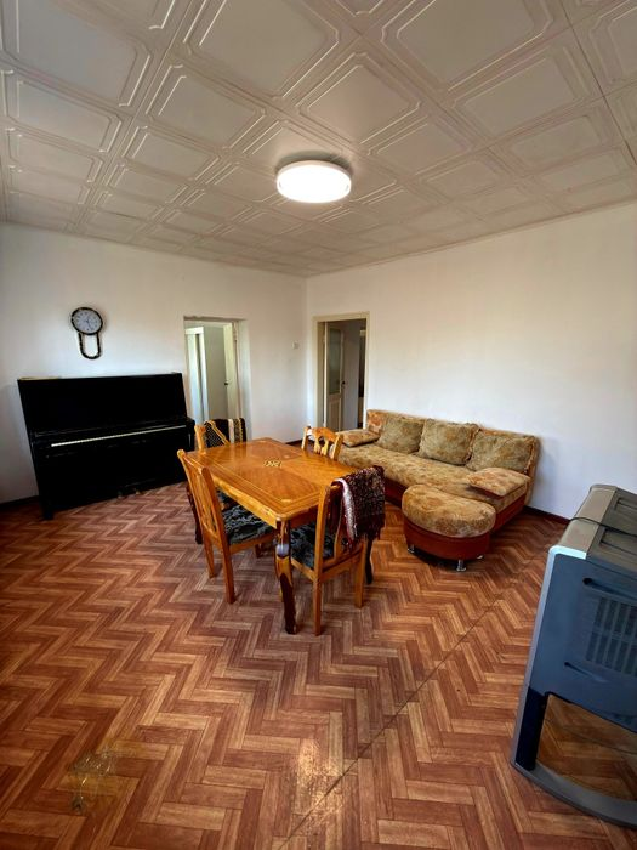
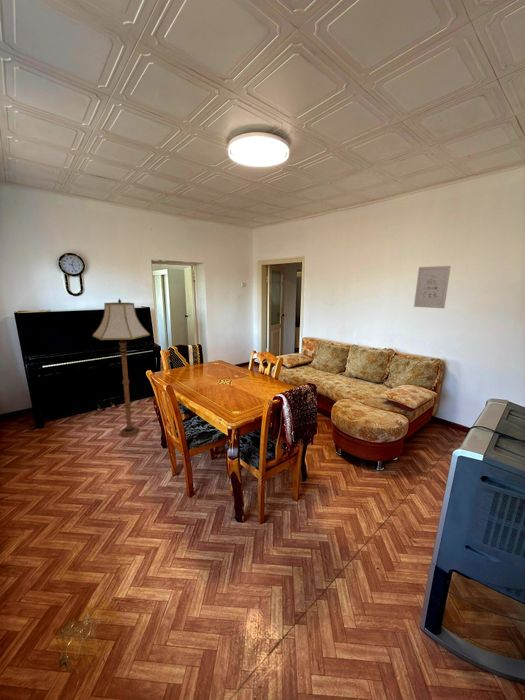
+ wall art (431, 287)
+ floor lamp (124, 368)
